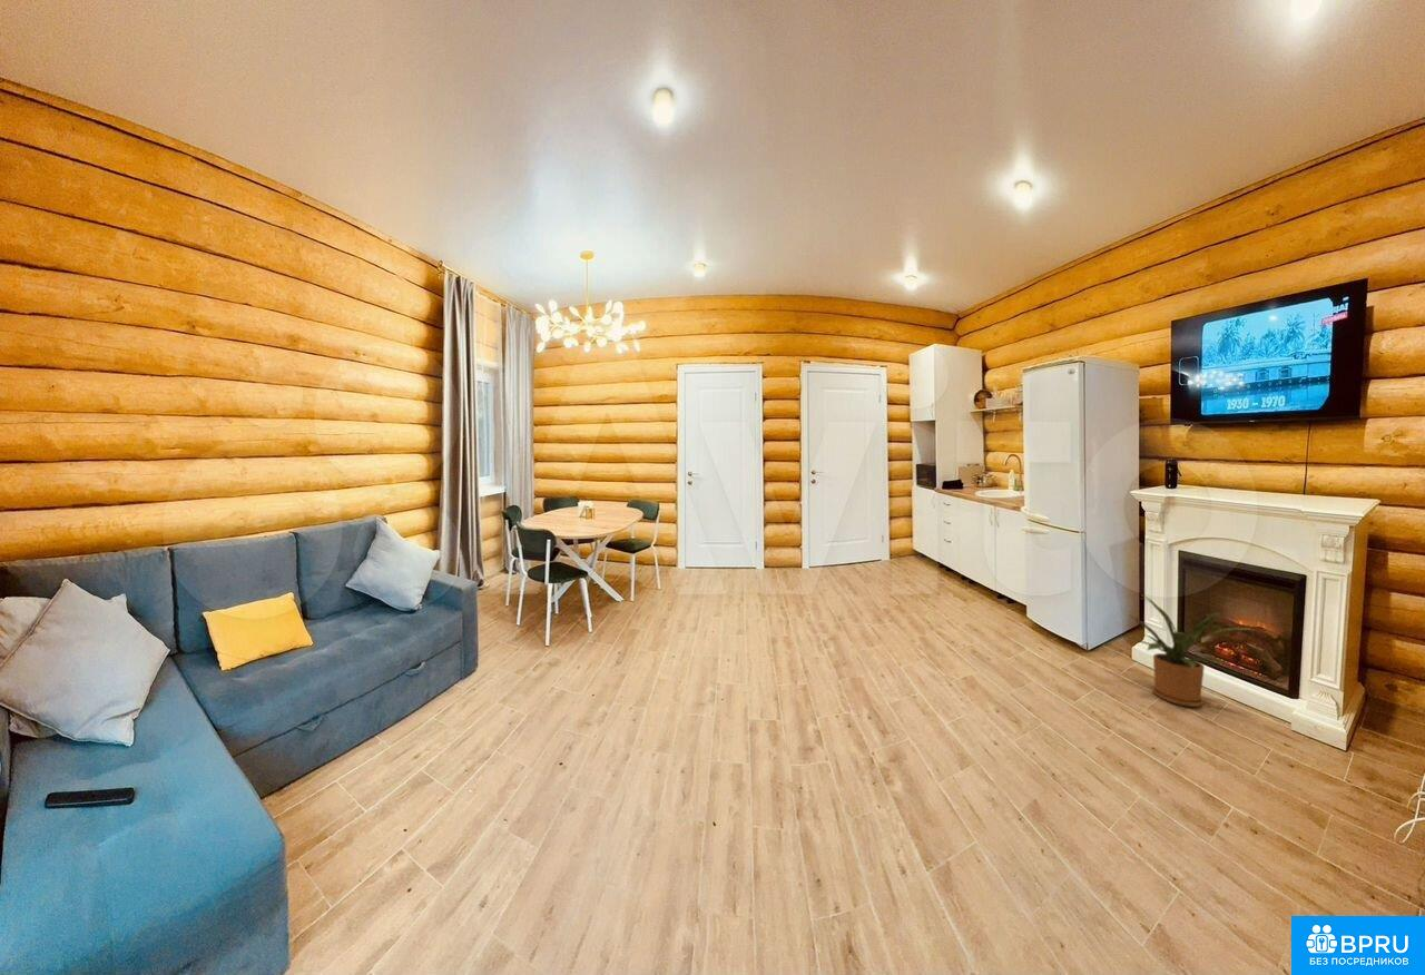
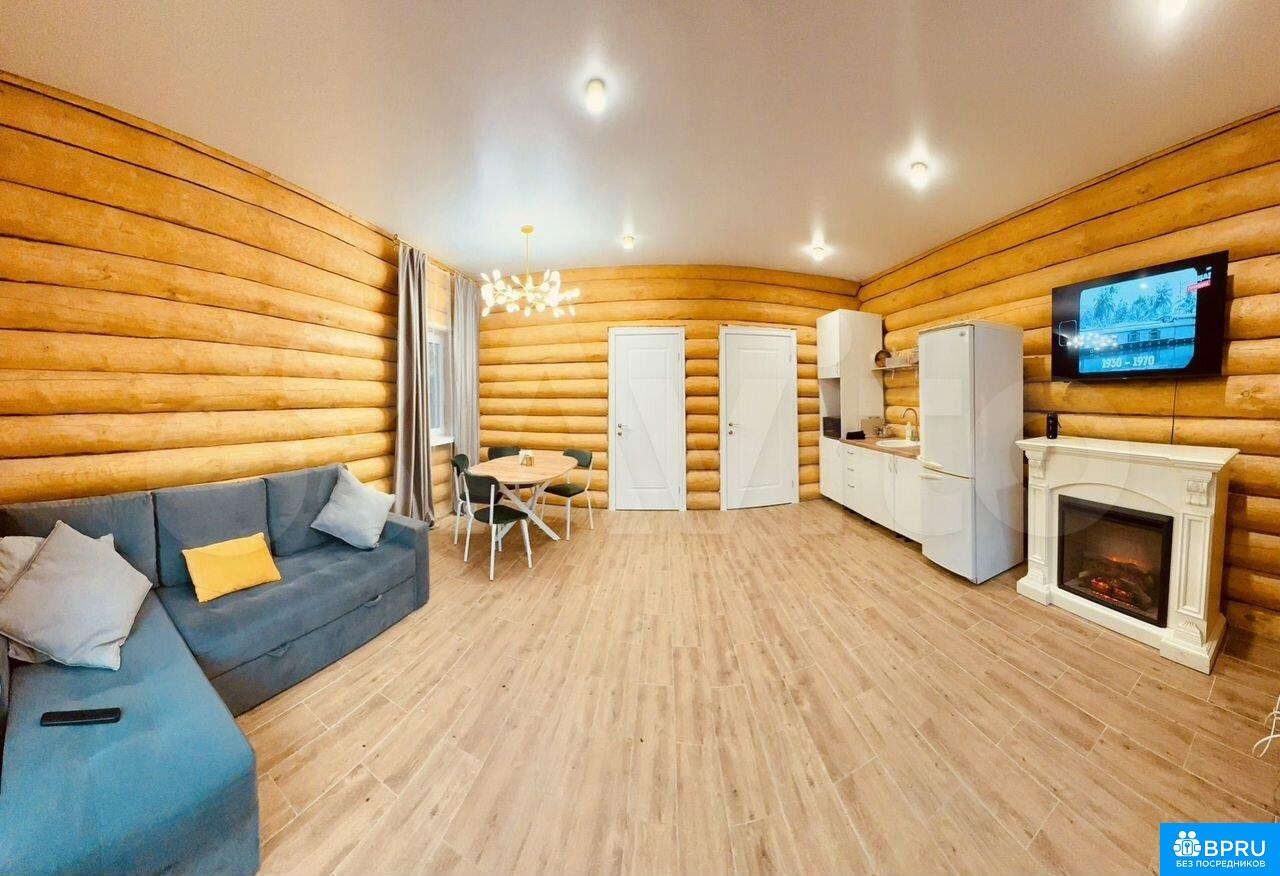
- house plant (1177, 651)
